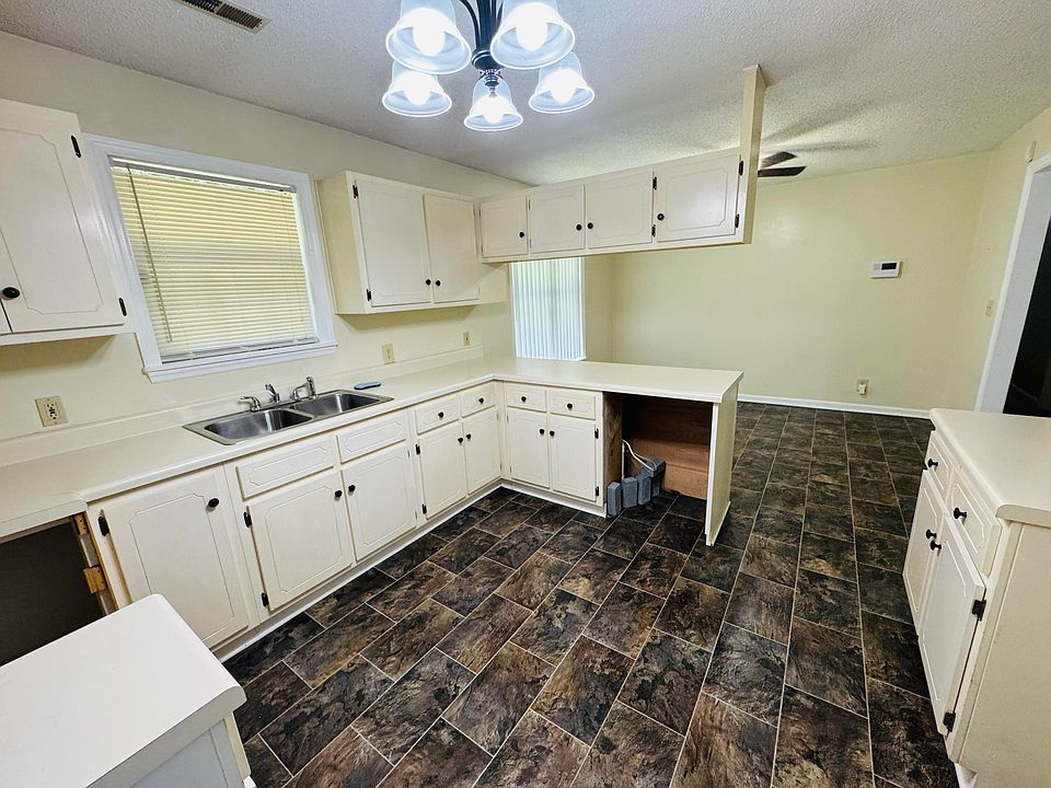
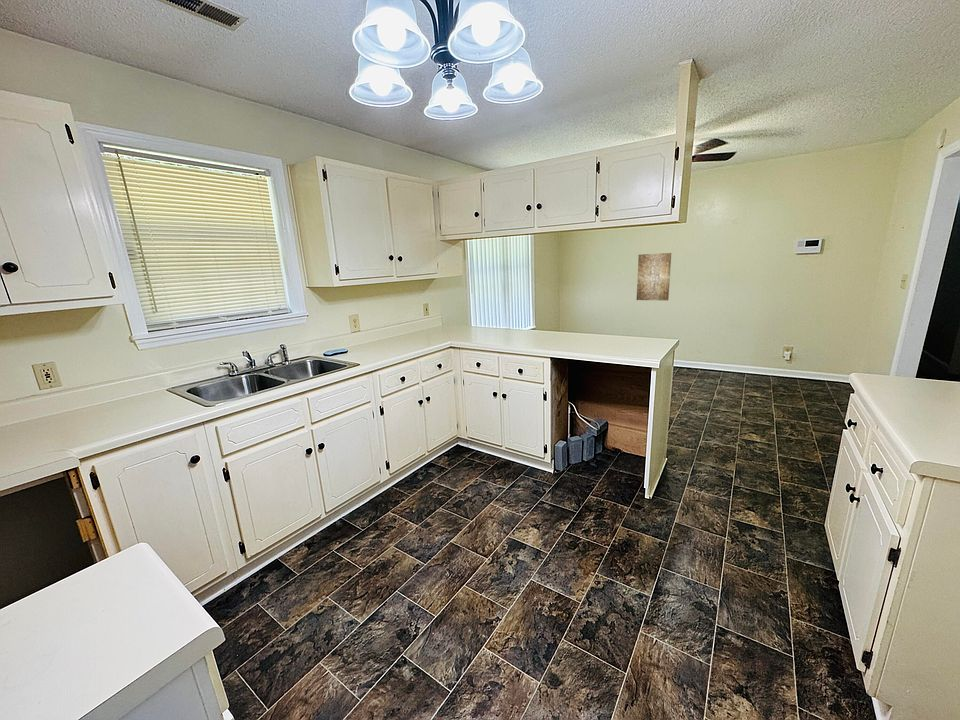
+ wall art (653, 277)
